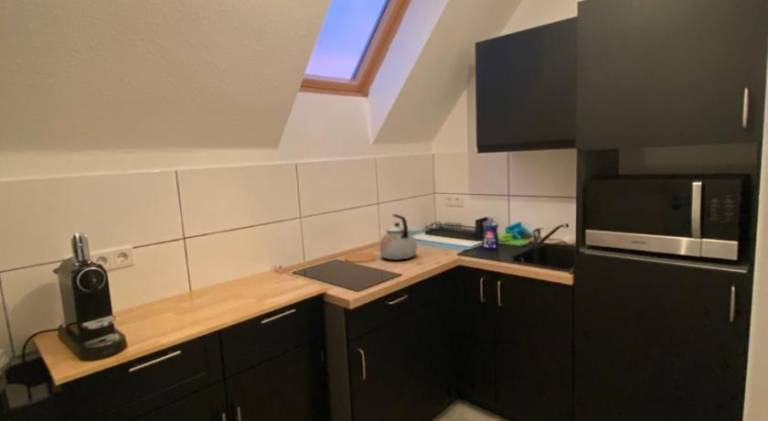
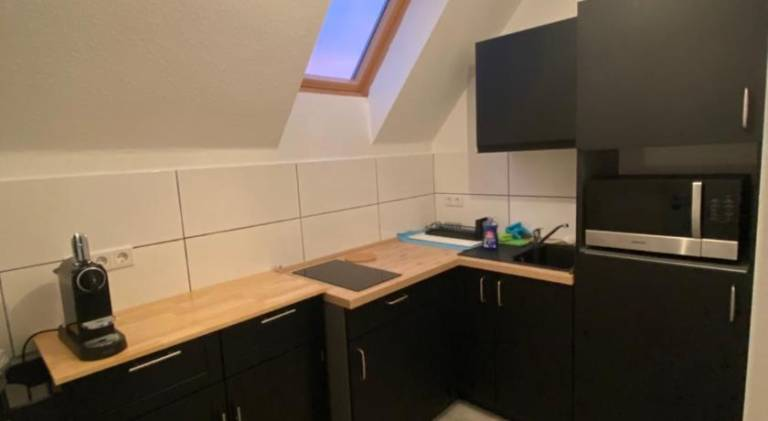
- kettle (397, 236)
